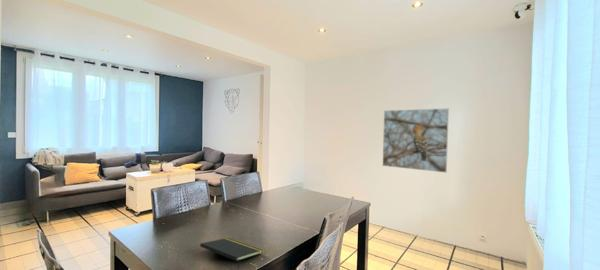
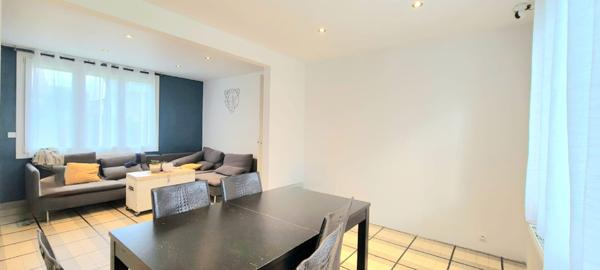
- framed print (413, 139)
- notepad (231, 248)
